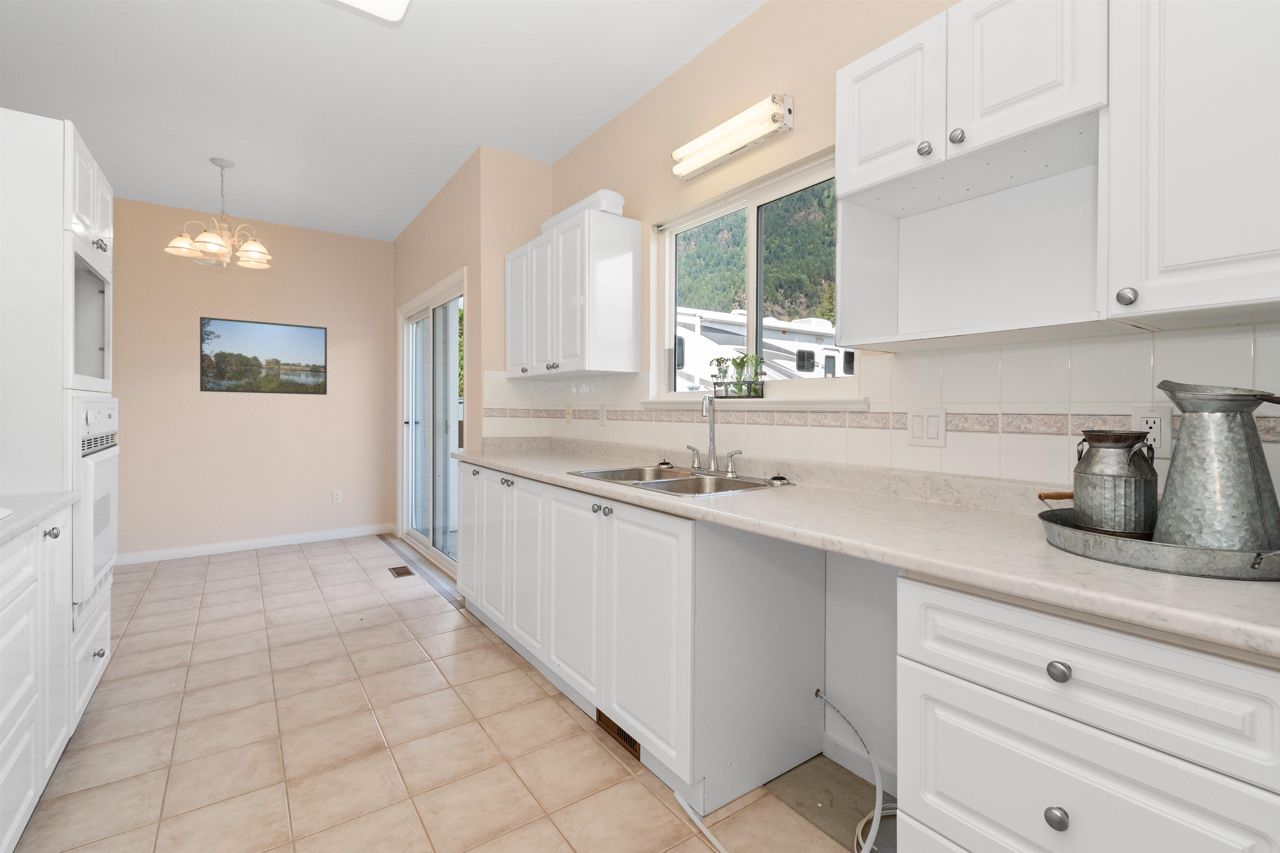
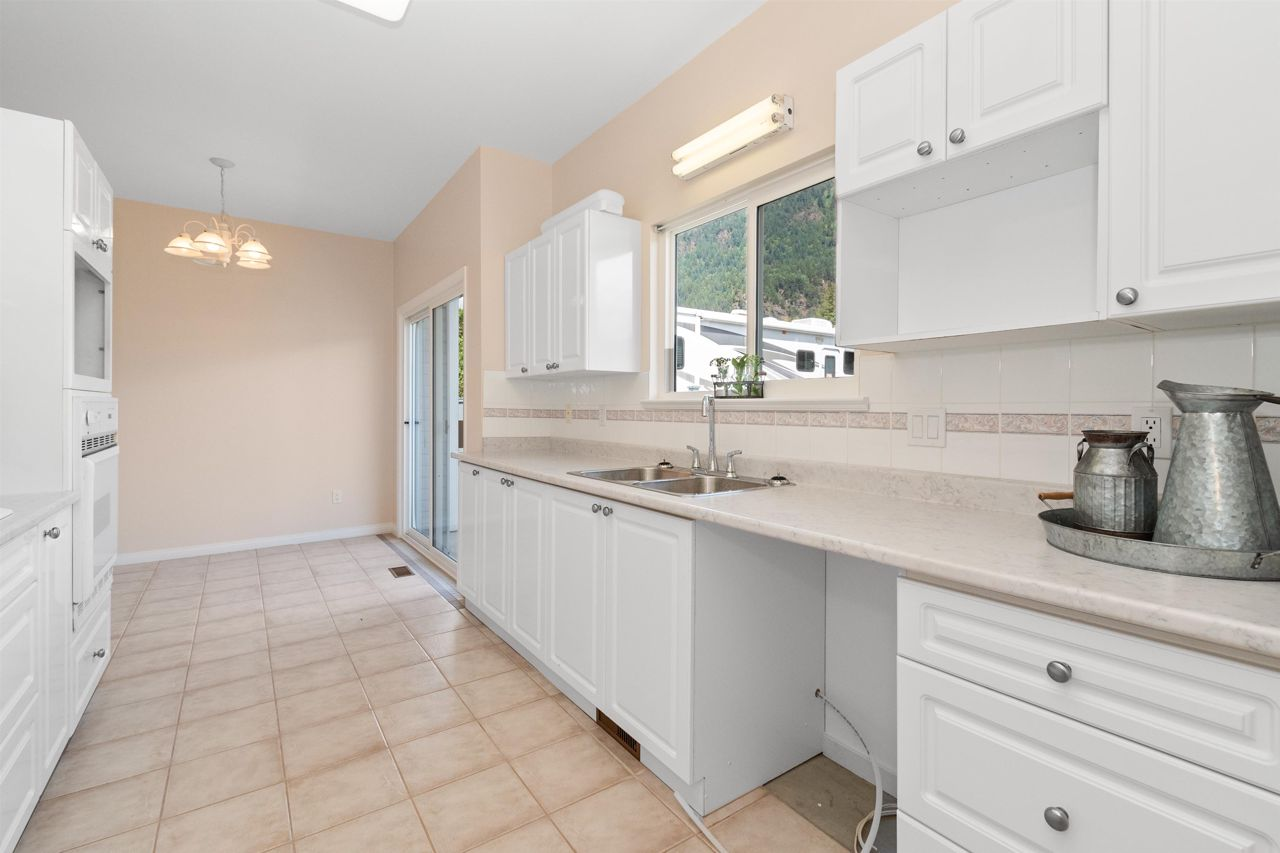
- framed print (266, 357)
